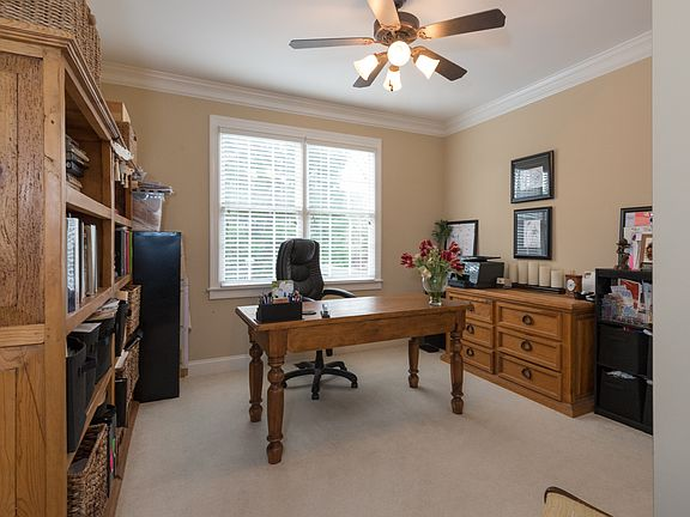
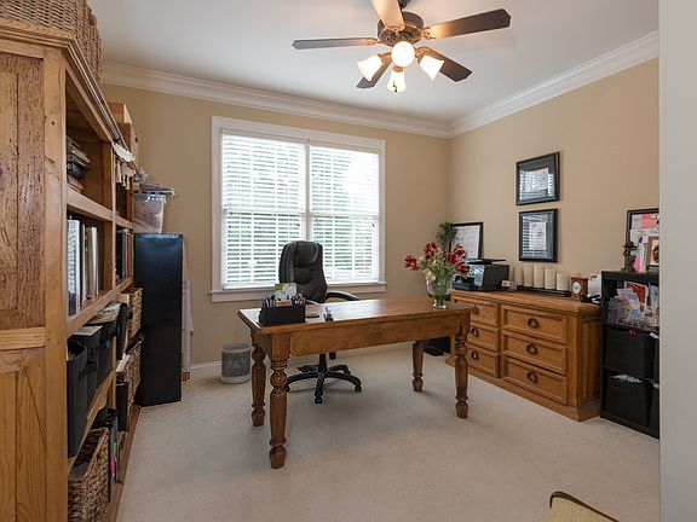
+ wastebasket (235, 362)
